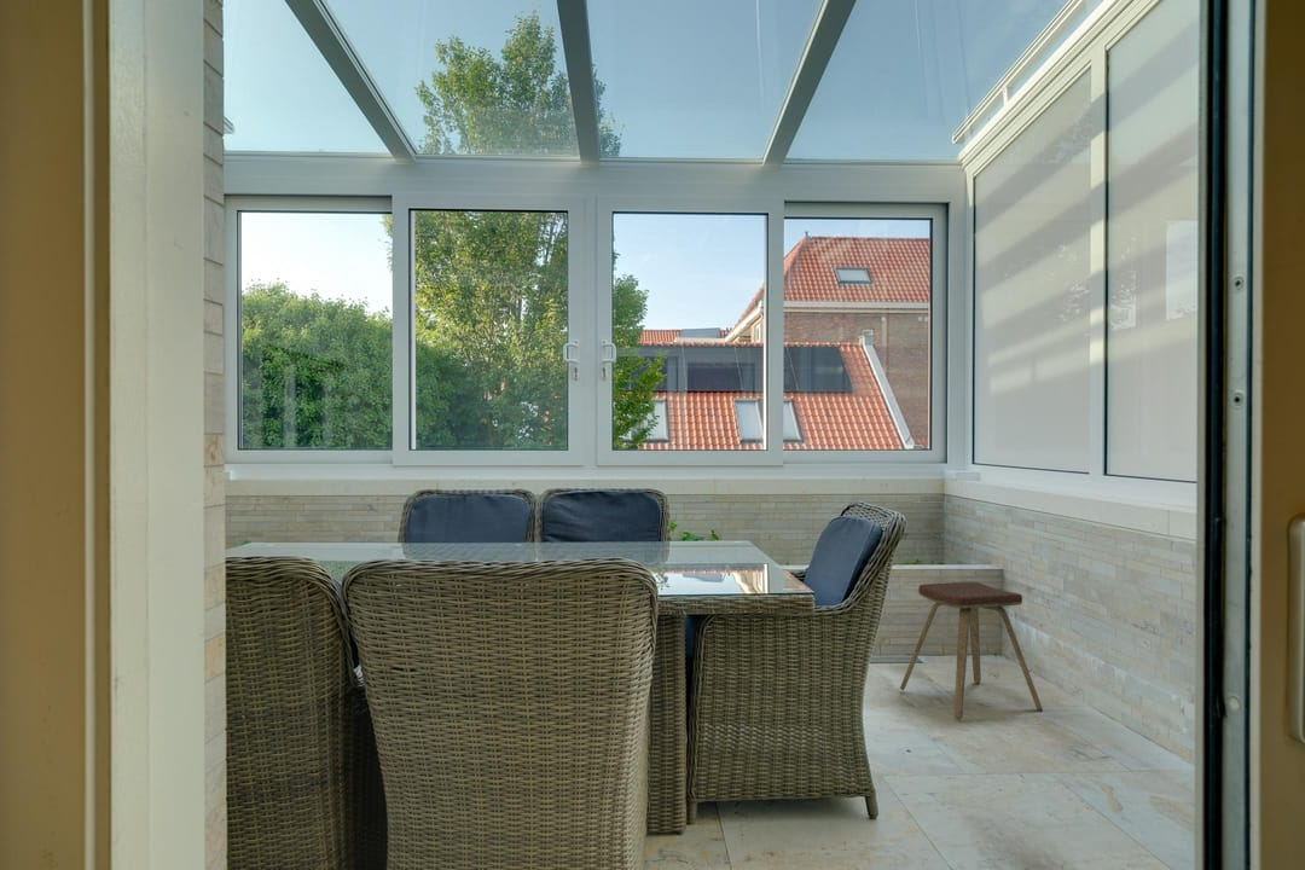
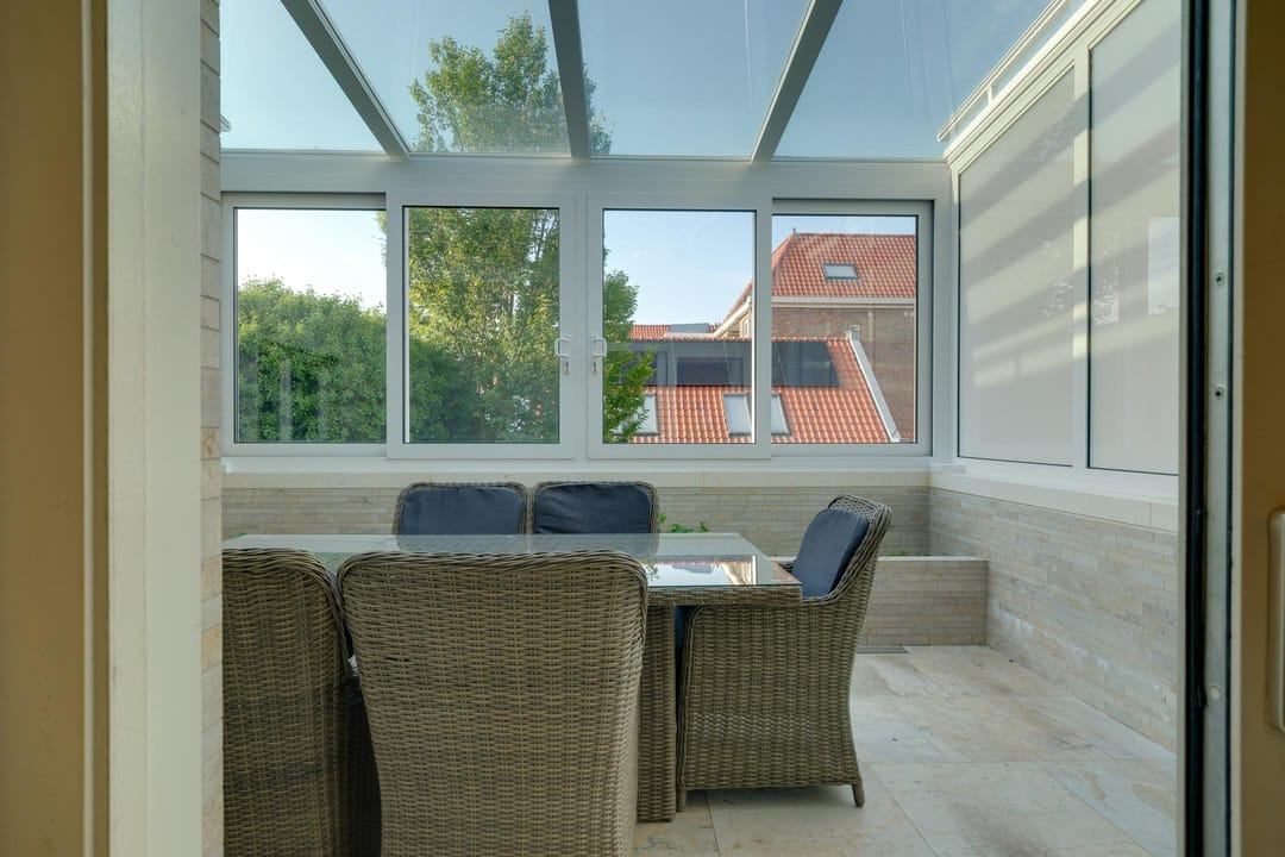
- music stool (967, 644)
